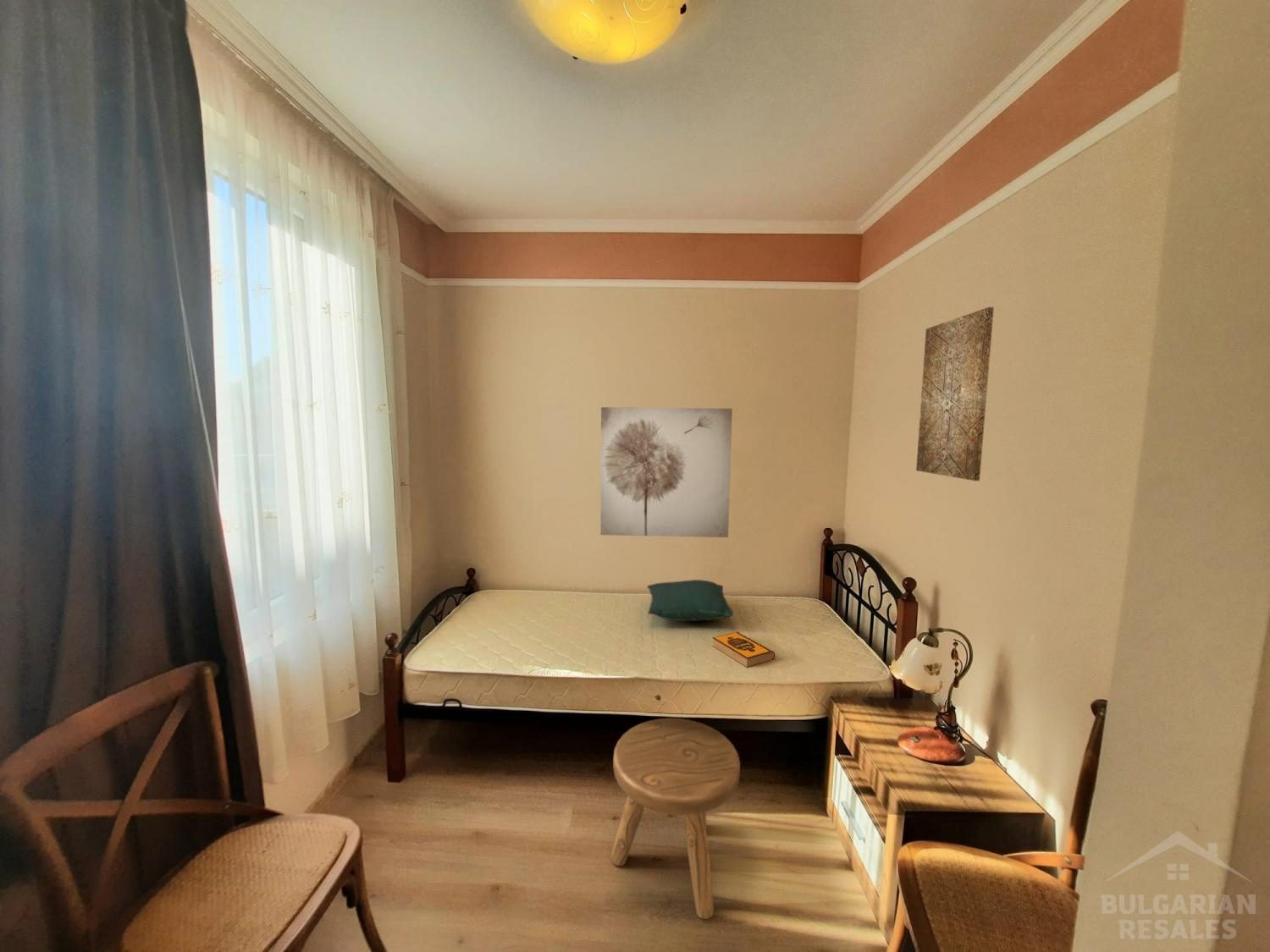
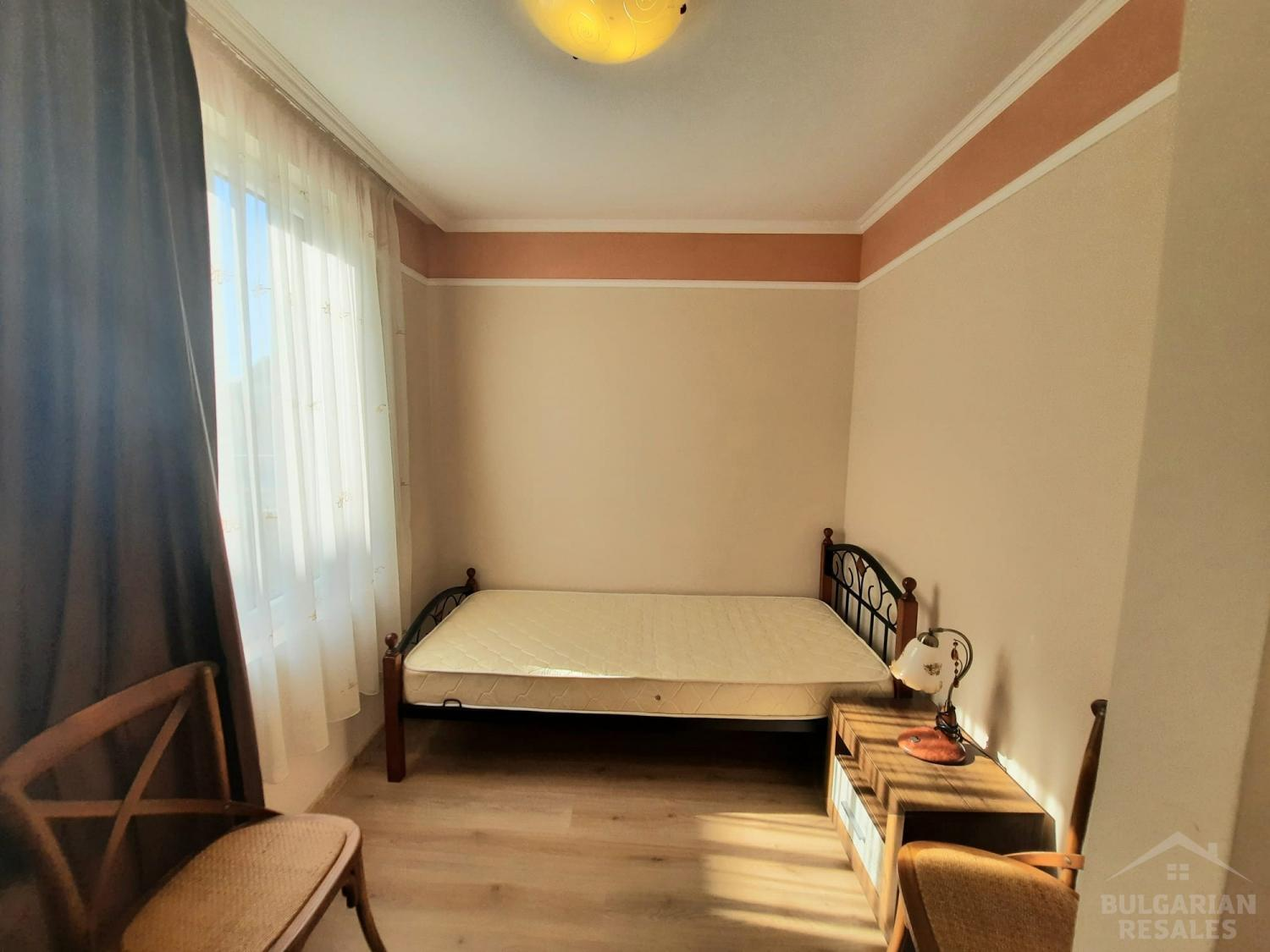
- wall art (950, 398)
- pillow (687, 599)
- wall art (665, 472)
- stool (675, 811)
- hardback book (743, 648)
